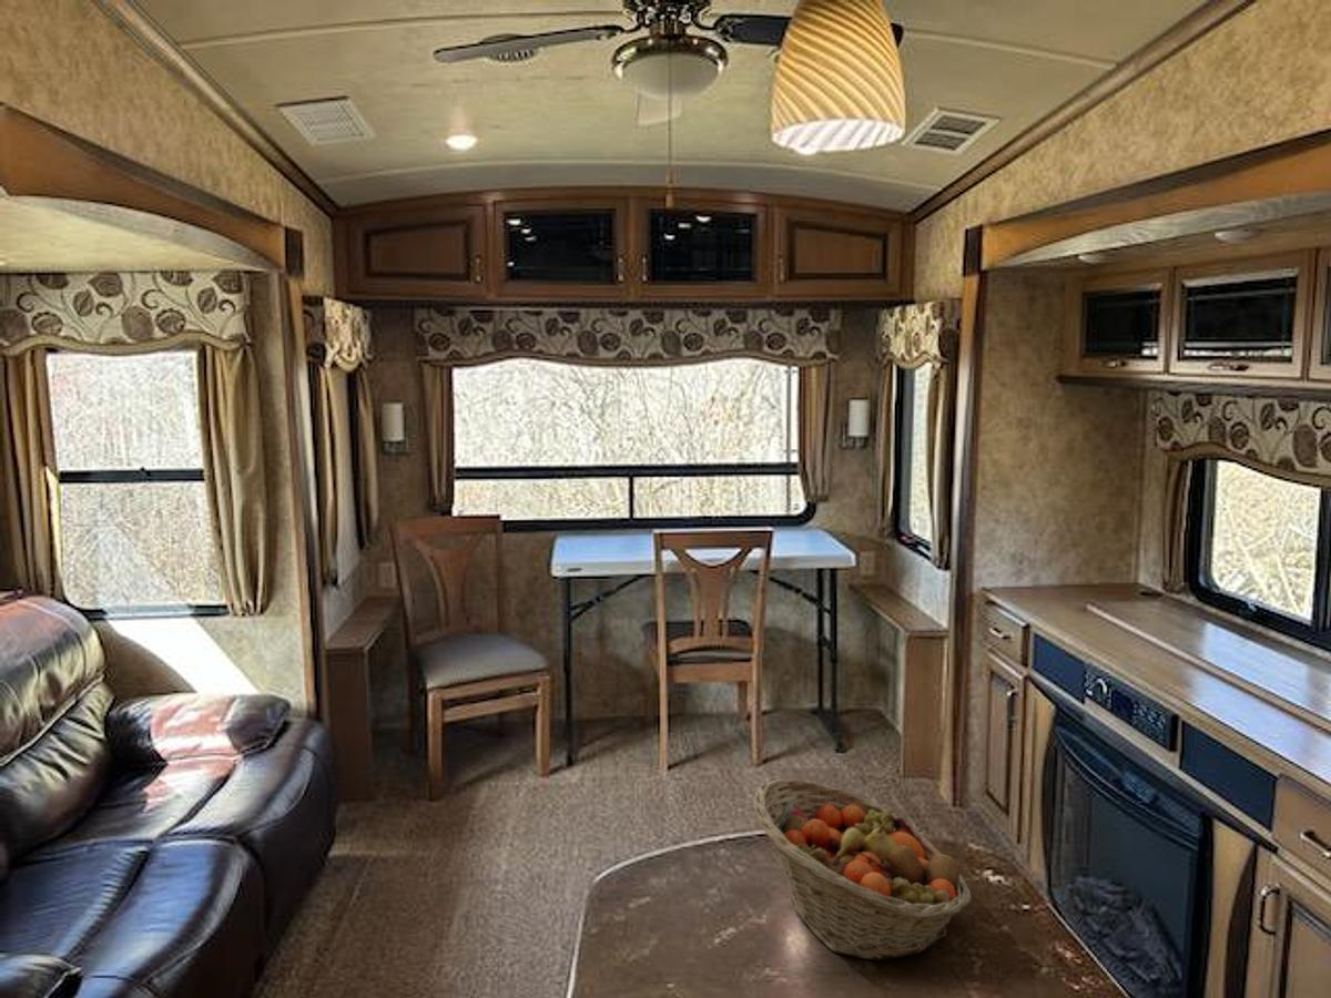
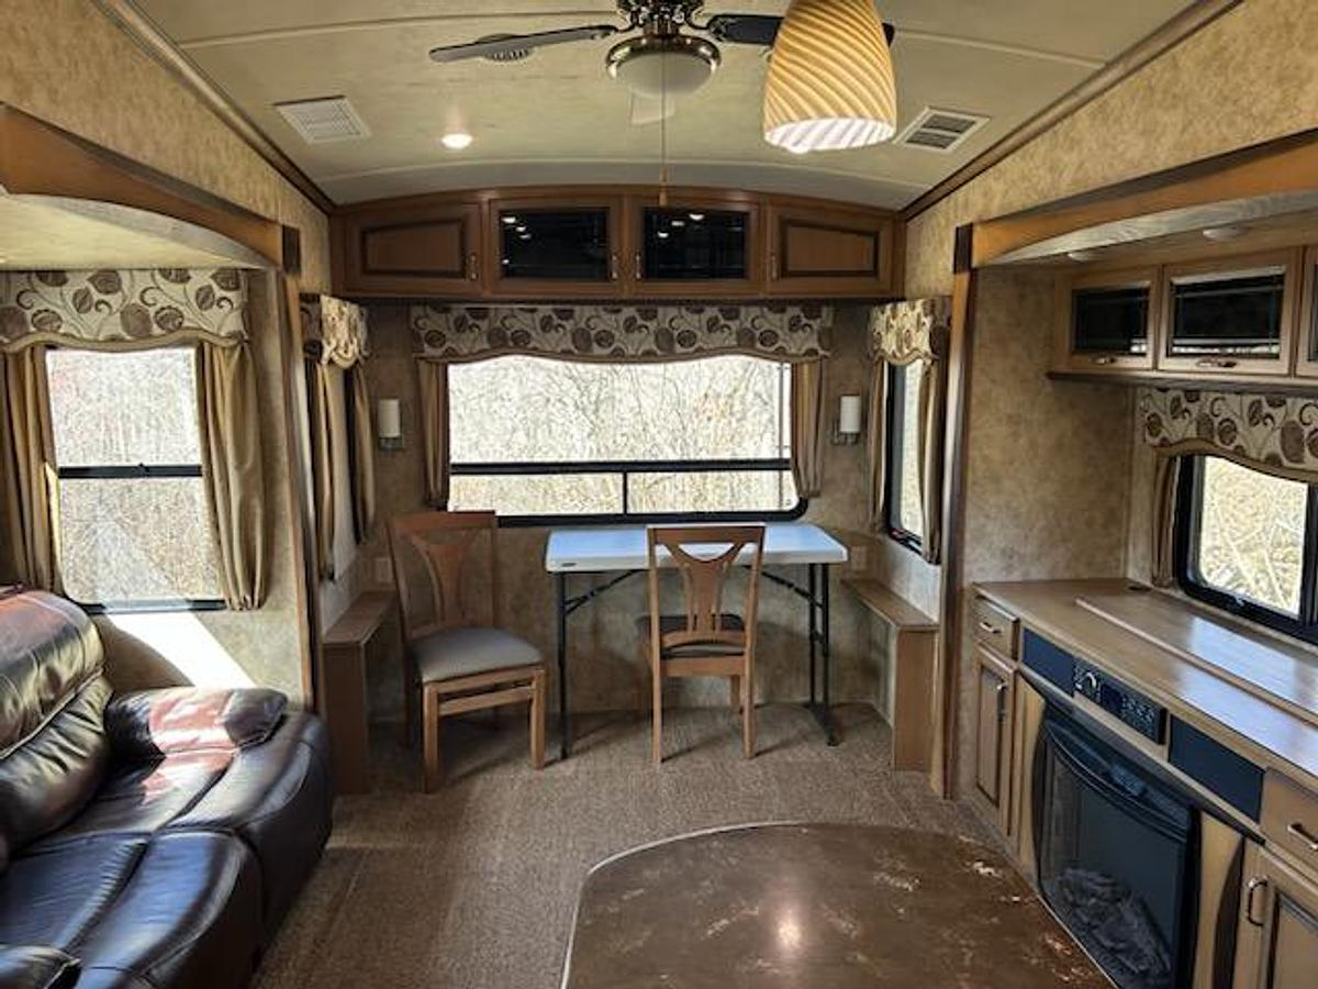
- fruit basket (856, 859)
